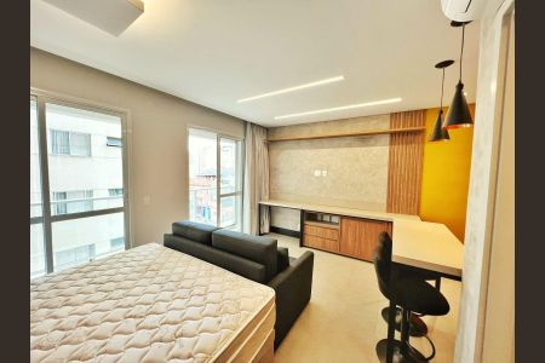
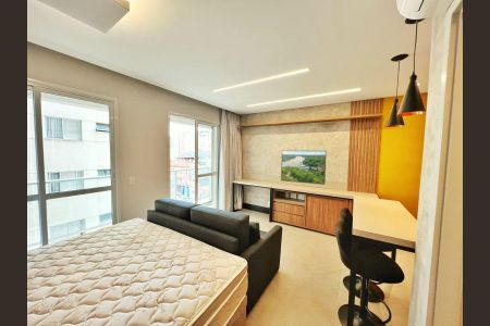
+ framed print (302, 166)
